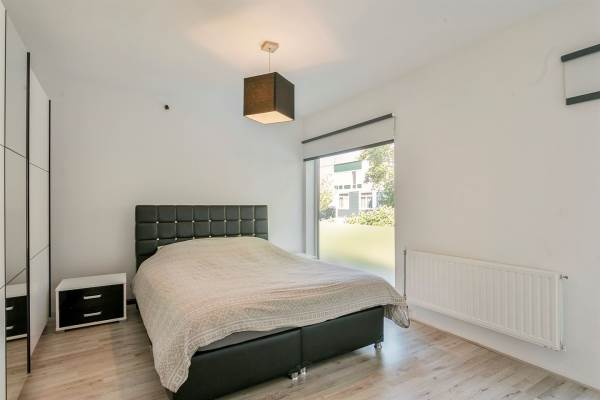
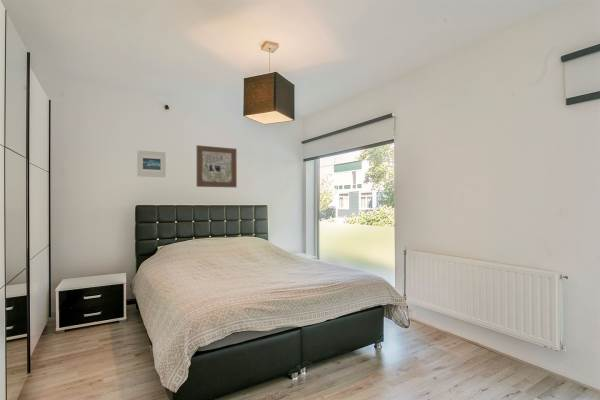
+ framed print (151, 164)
+ wall art (217, 167)
